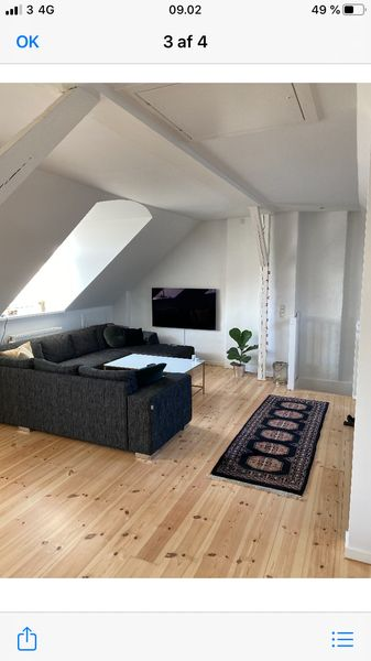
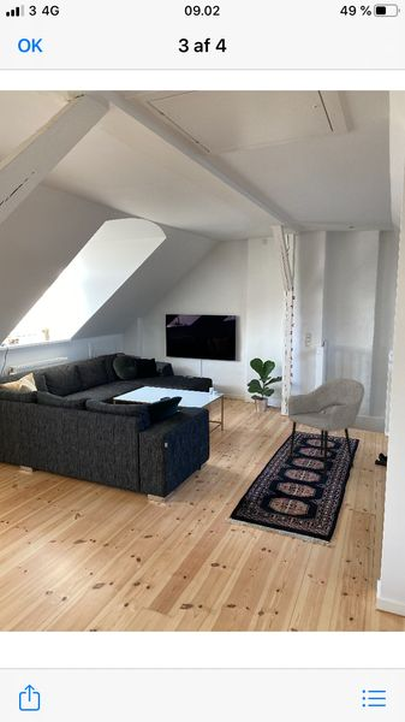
+ armchair (327, 422)
